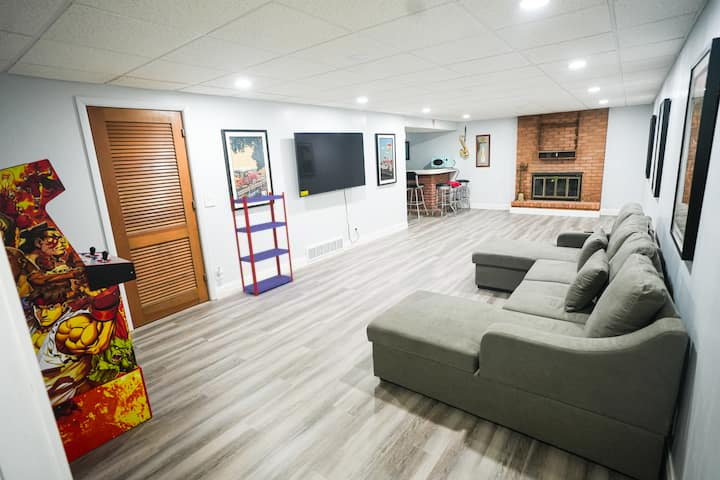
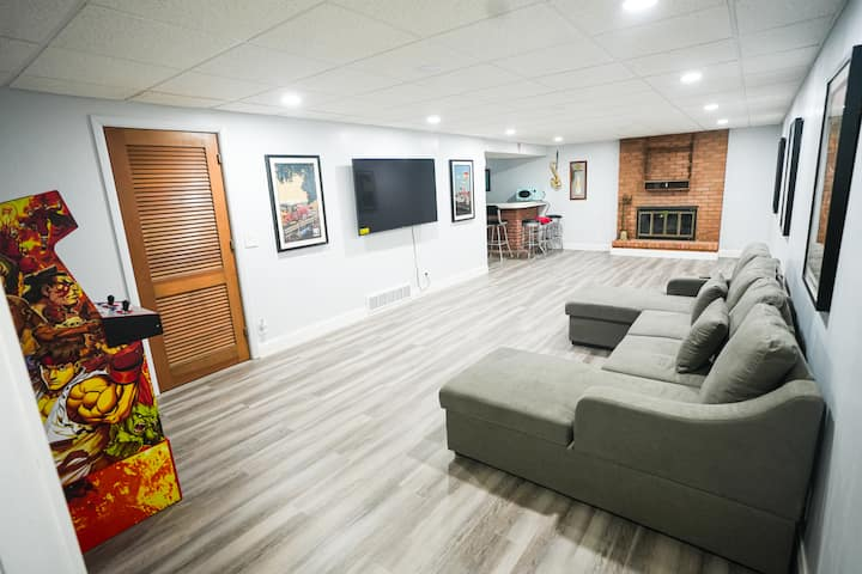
- shelving unit (267, 250)
